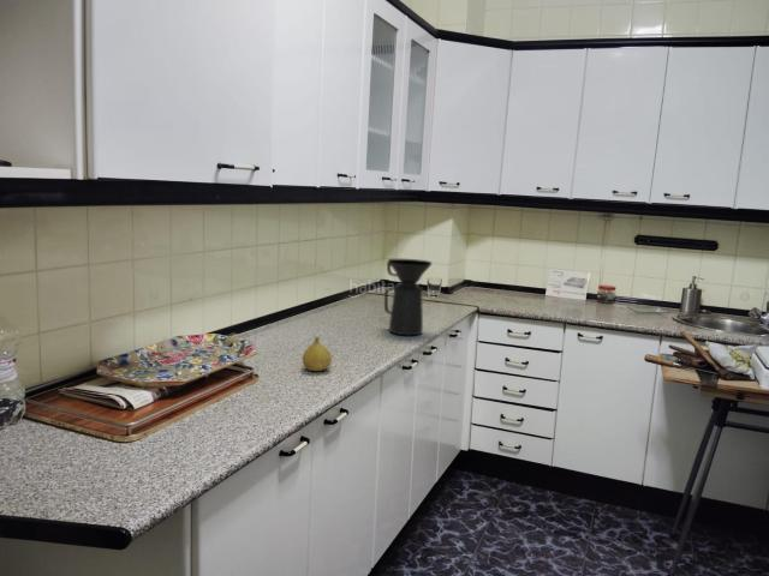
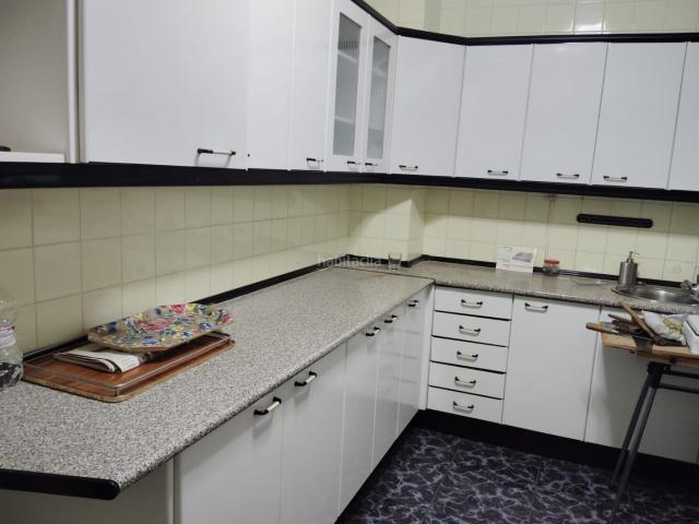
- fruit (317, 353)
- coffee maker (407, 296)
